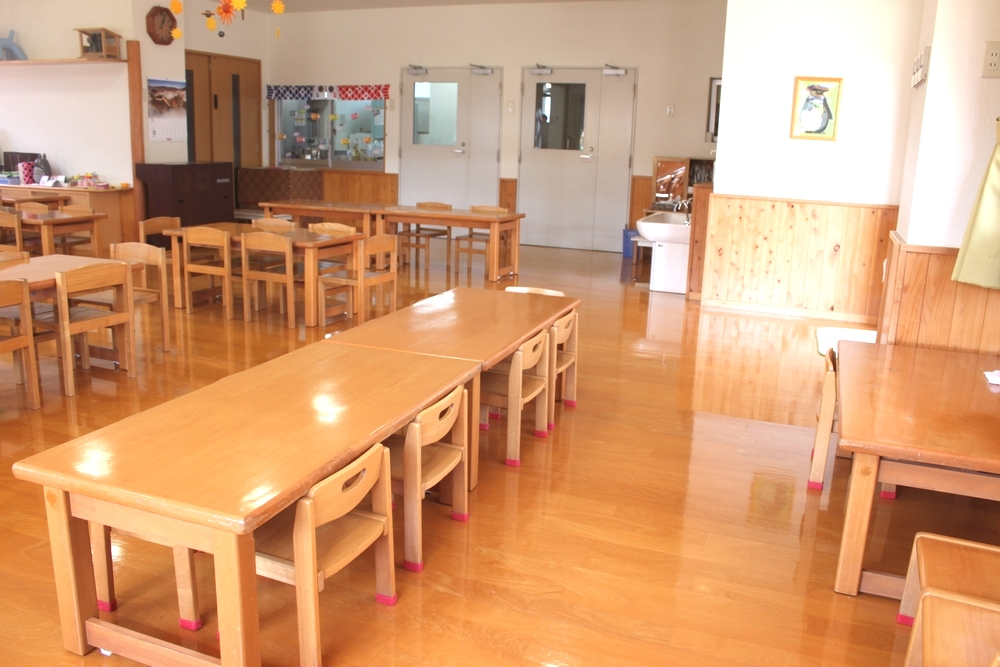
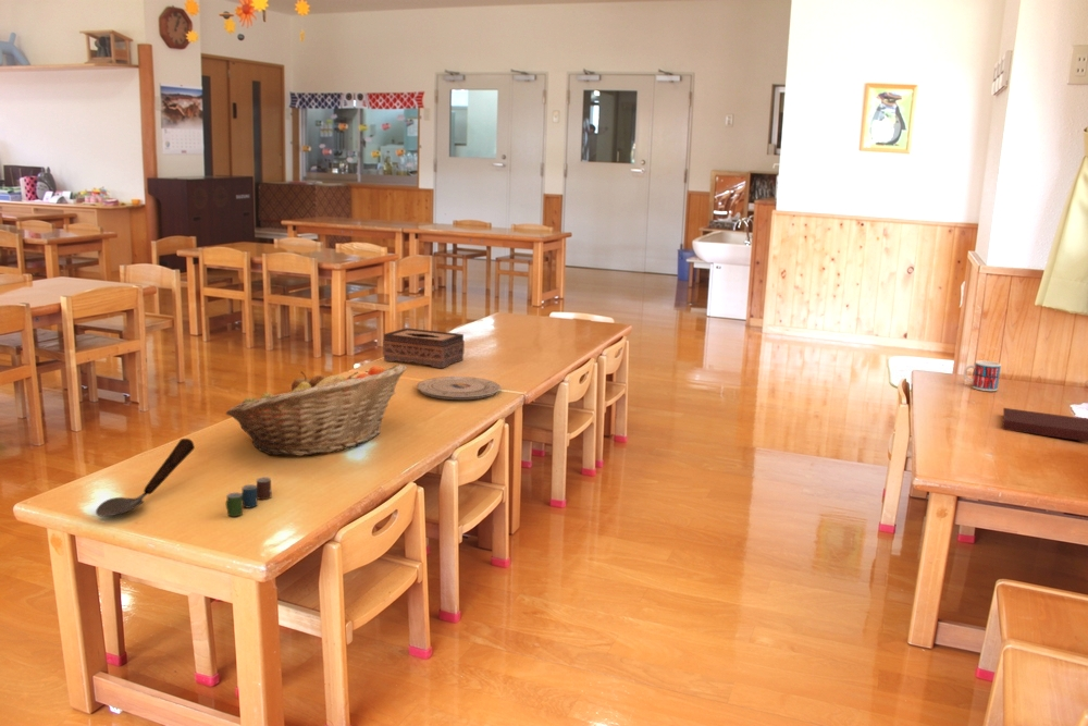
+ cup (247, 491)
+ tissue box (423, 347)
+ mug (981, 374)
+ notebook (1046, 423)
+ spoon (151, 478)
+ fruit basket (321, 403)
+ plate (458, 387)
